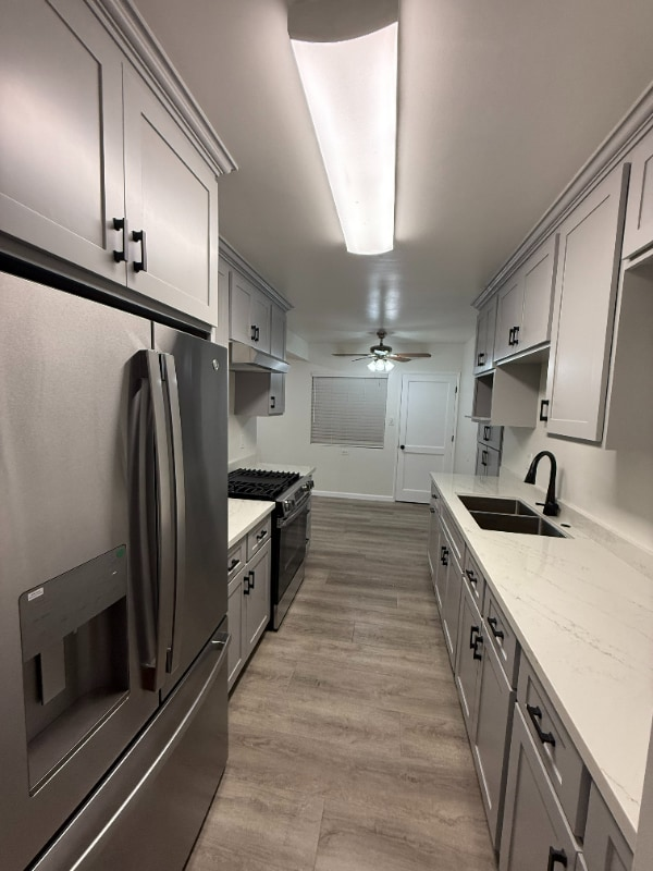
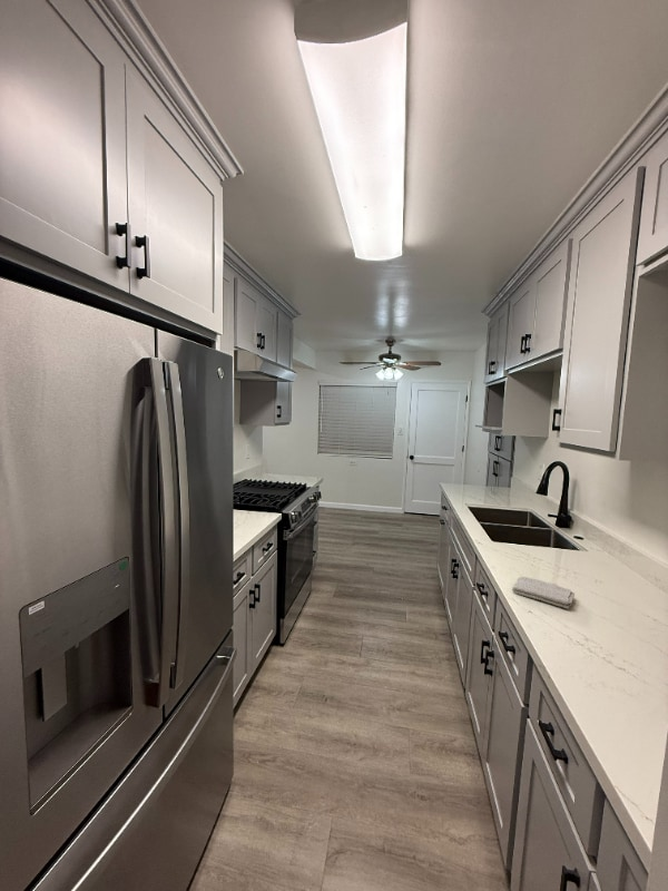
+ washcloth (542, 590)
